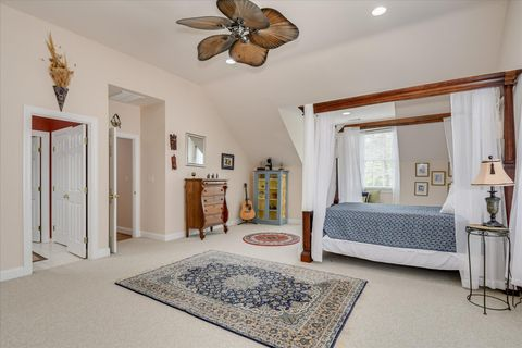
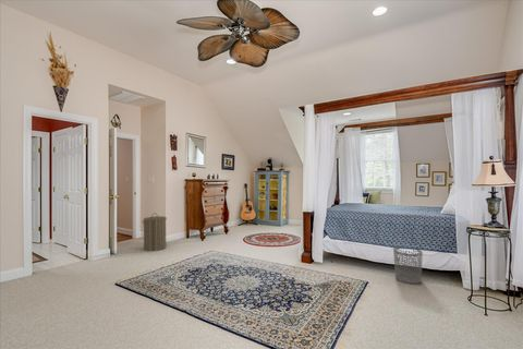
+ laundry hamper (155, 230)
+ waste bin (408, 265)
